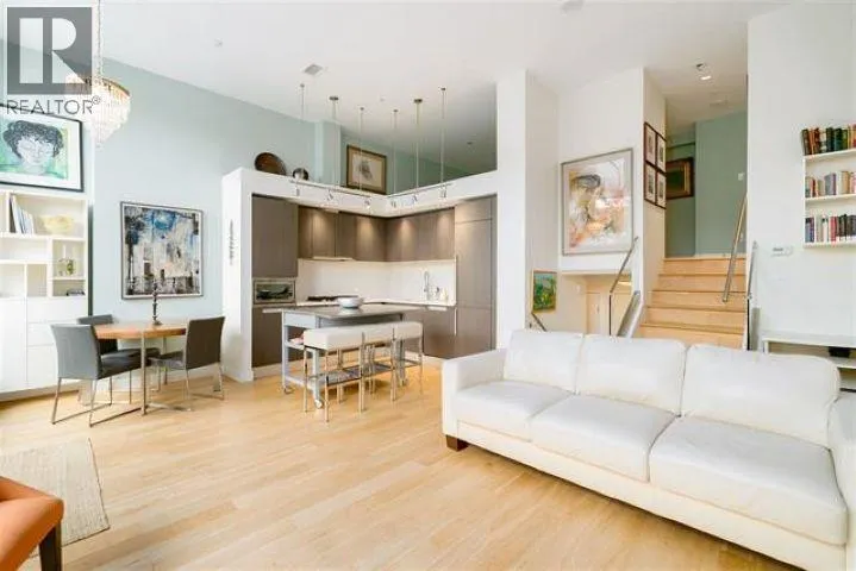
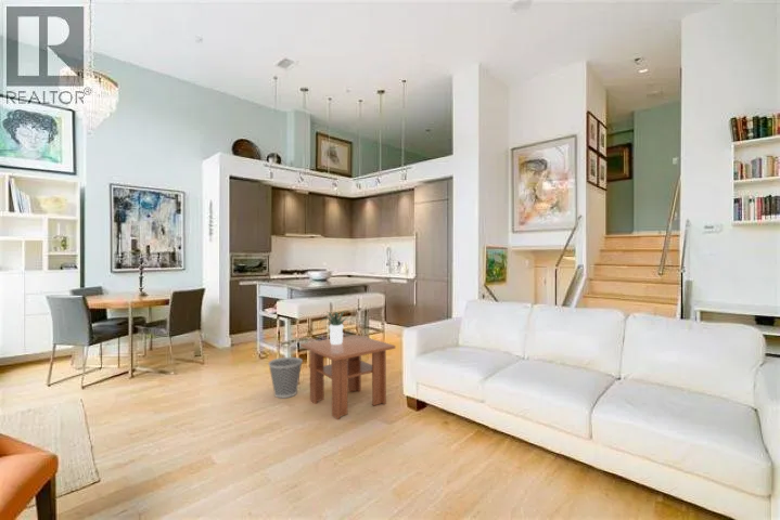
+ coffee table (347, 373)
+ potted plant (336, 327)
+ wastebasket (285, 377)
